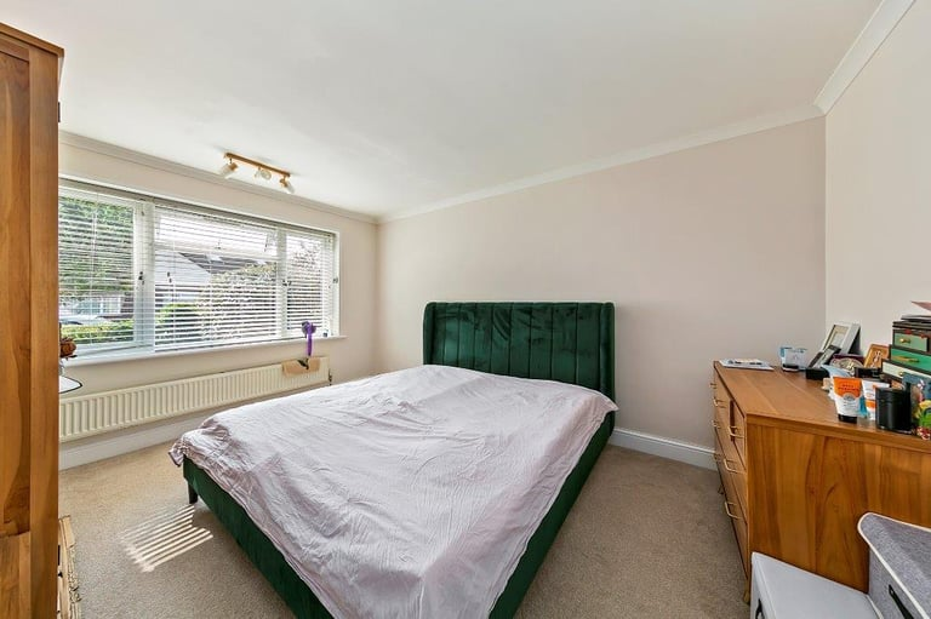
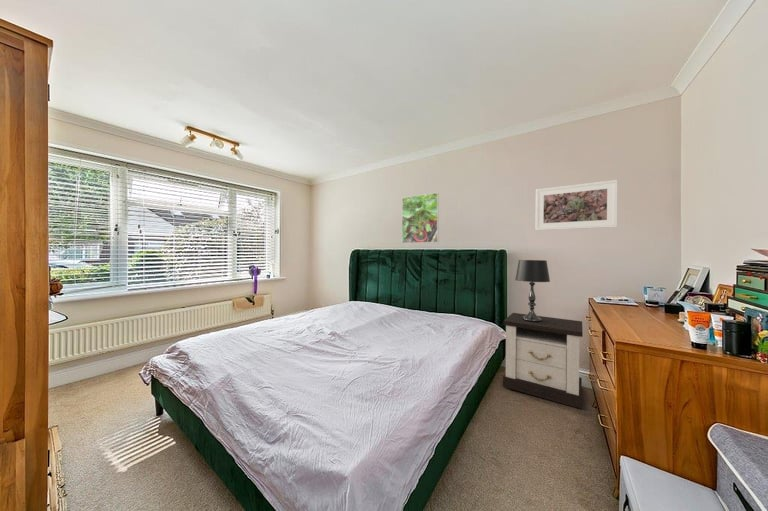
+ table lamp (532, 290)
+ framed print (573, 207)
+ nightstand (542, 354)
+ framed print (419, 219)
